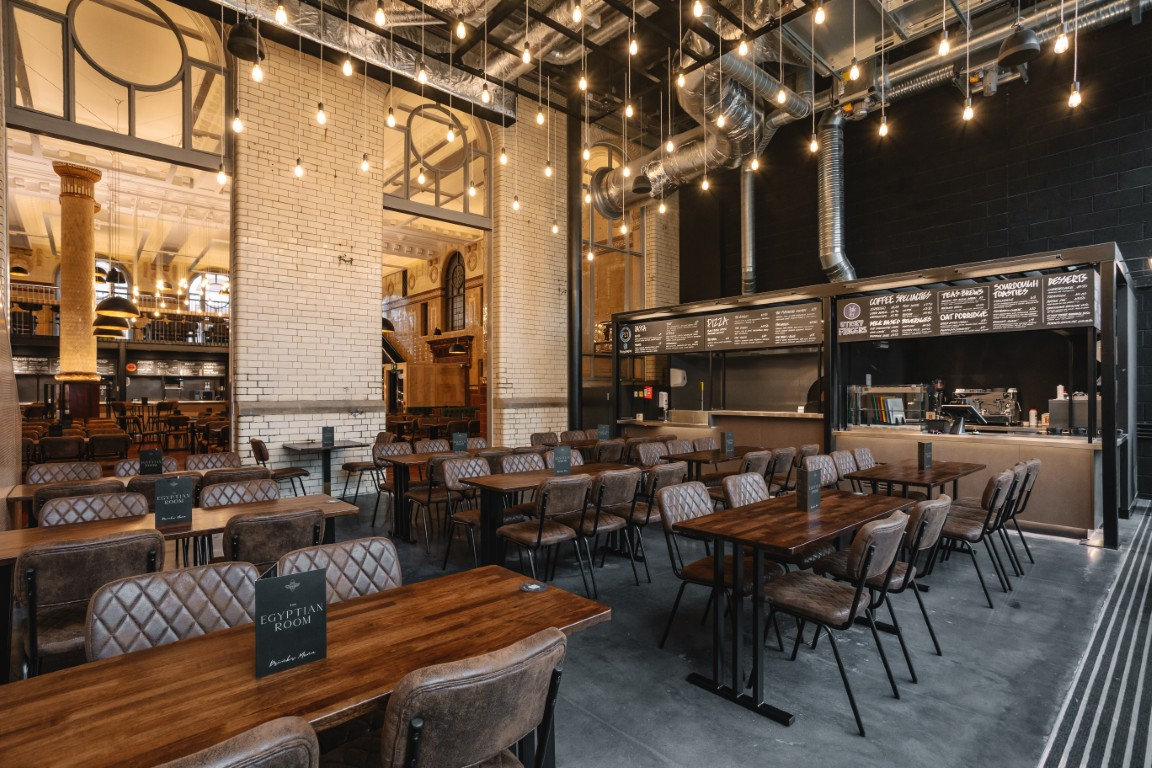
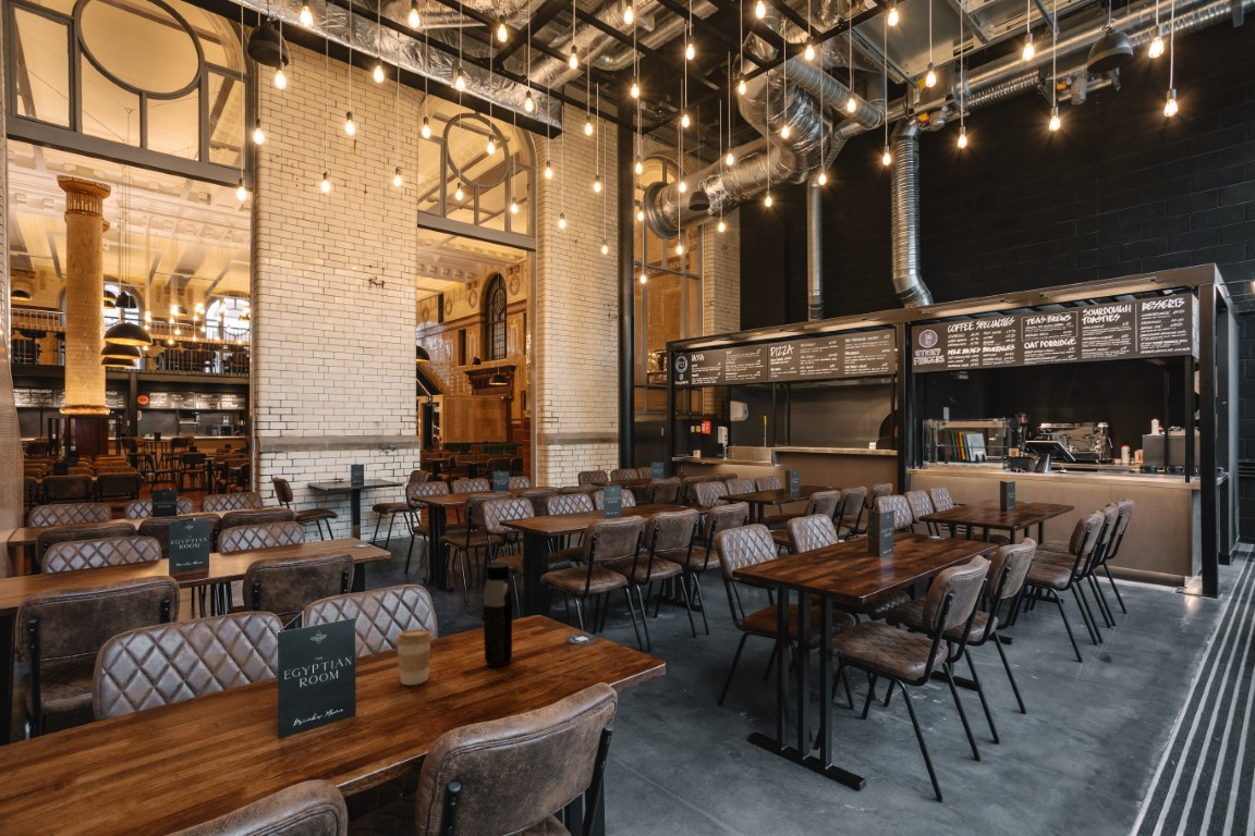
+ coffee cup (414, 654)
+ water bottle (498, 613)
